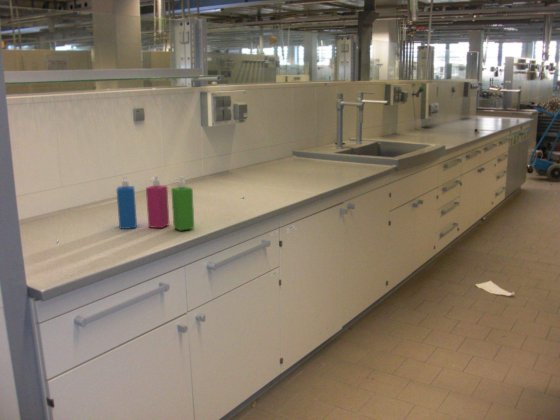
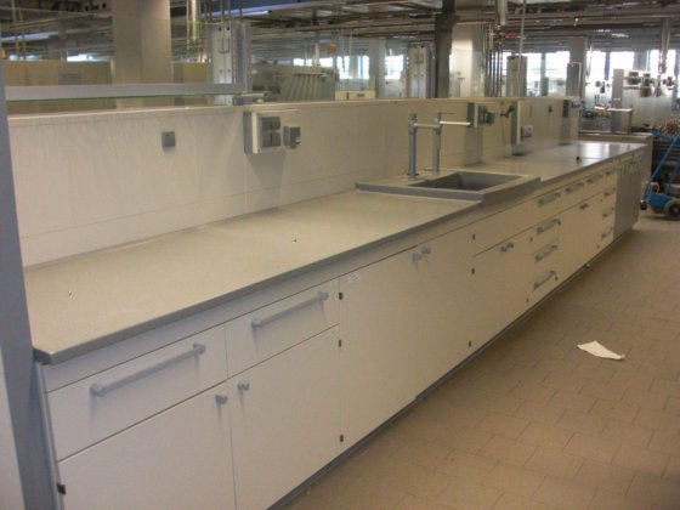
- soap dispenser (153, 202)
